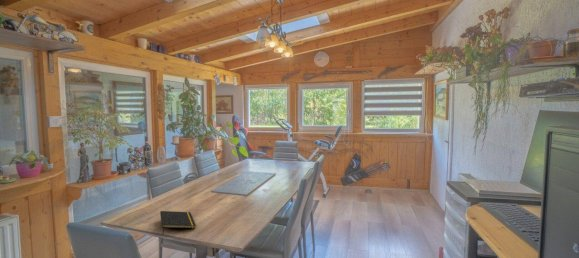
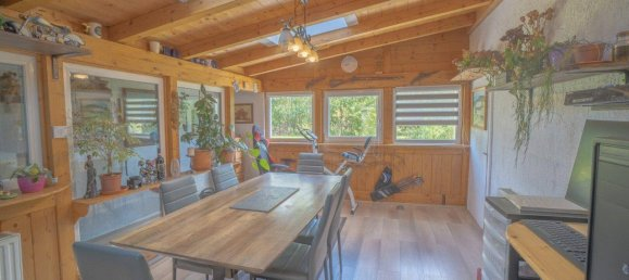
- notepad (177, 219)
